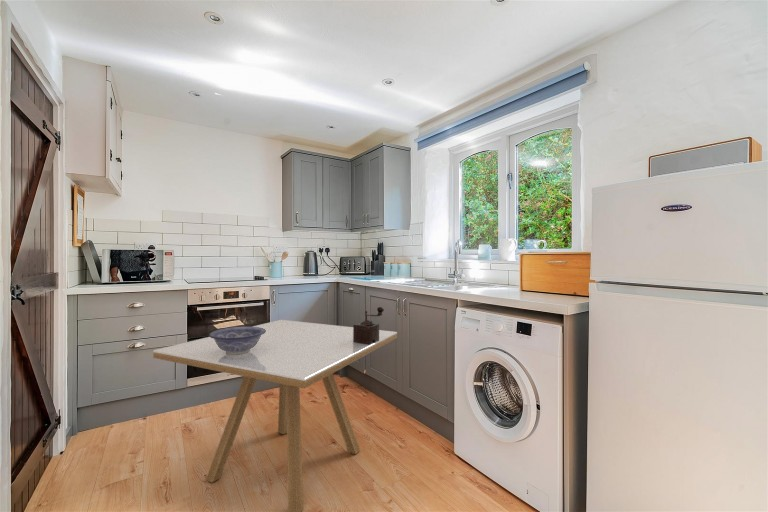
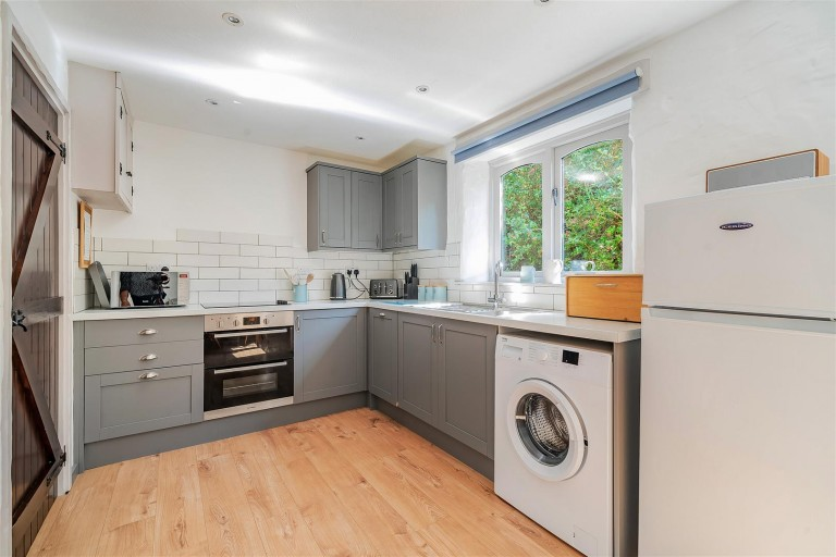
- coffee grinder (369, 323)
- decorative bowl (238, 341)
- dining table (288, 402)
